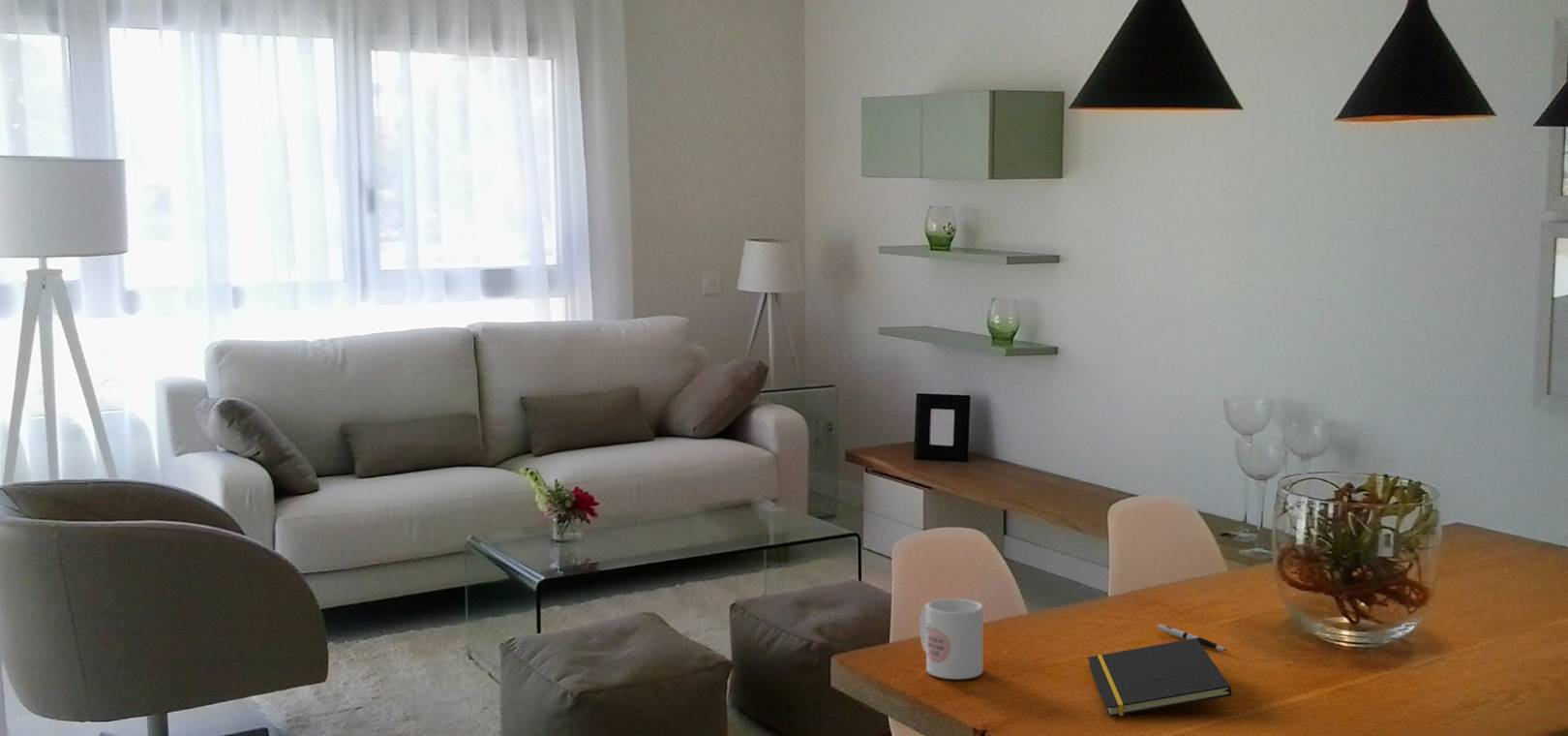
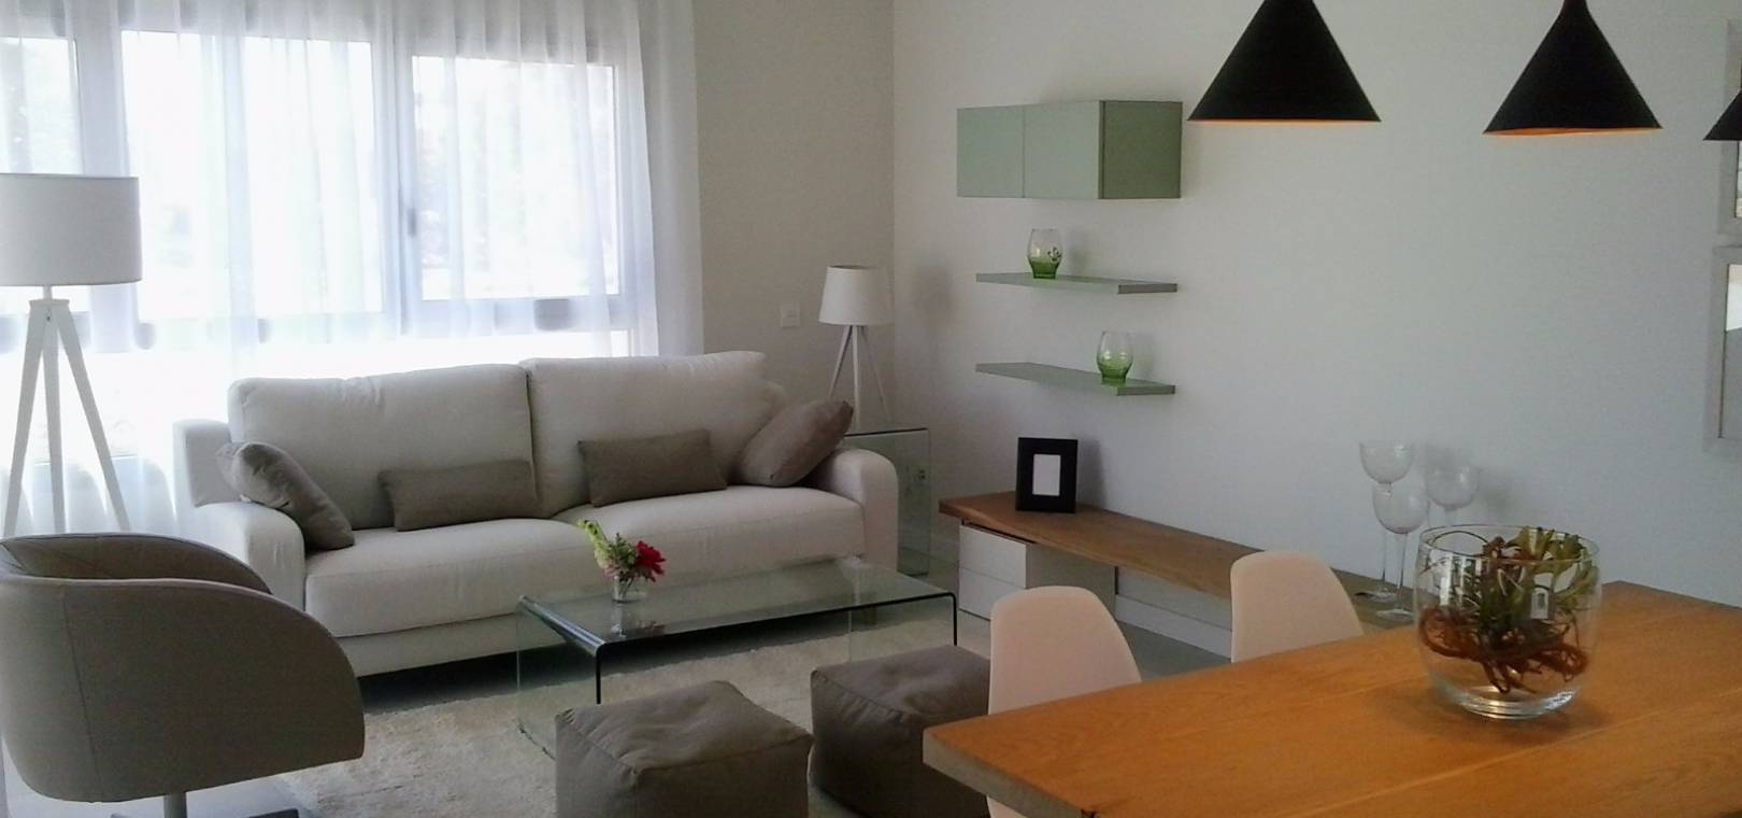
- notepad (1155, 675)
- pen (1191, 637)
- mug (947, 634)
